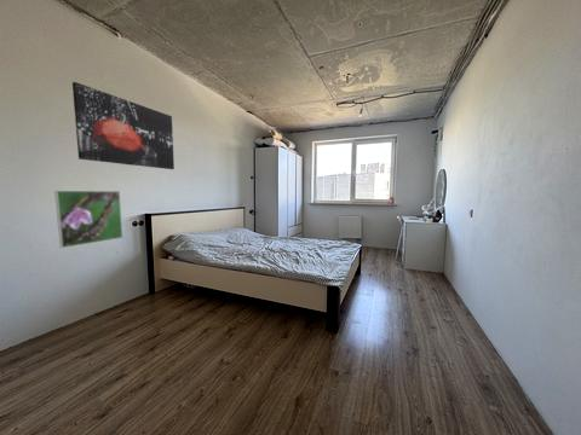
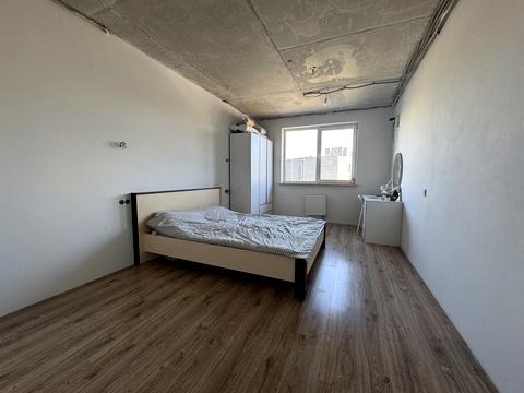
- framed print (92, 216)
- wall art (132, 134)
